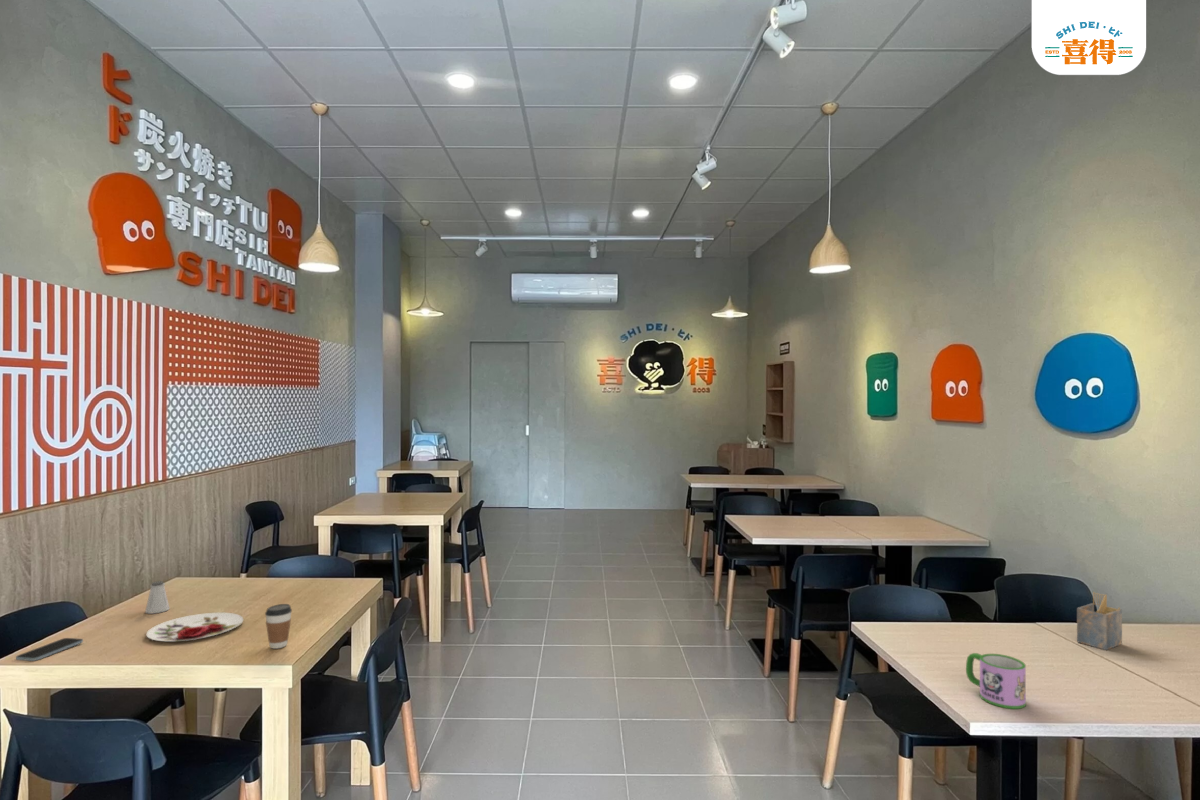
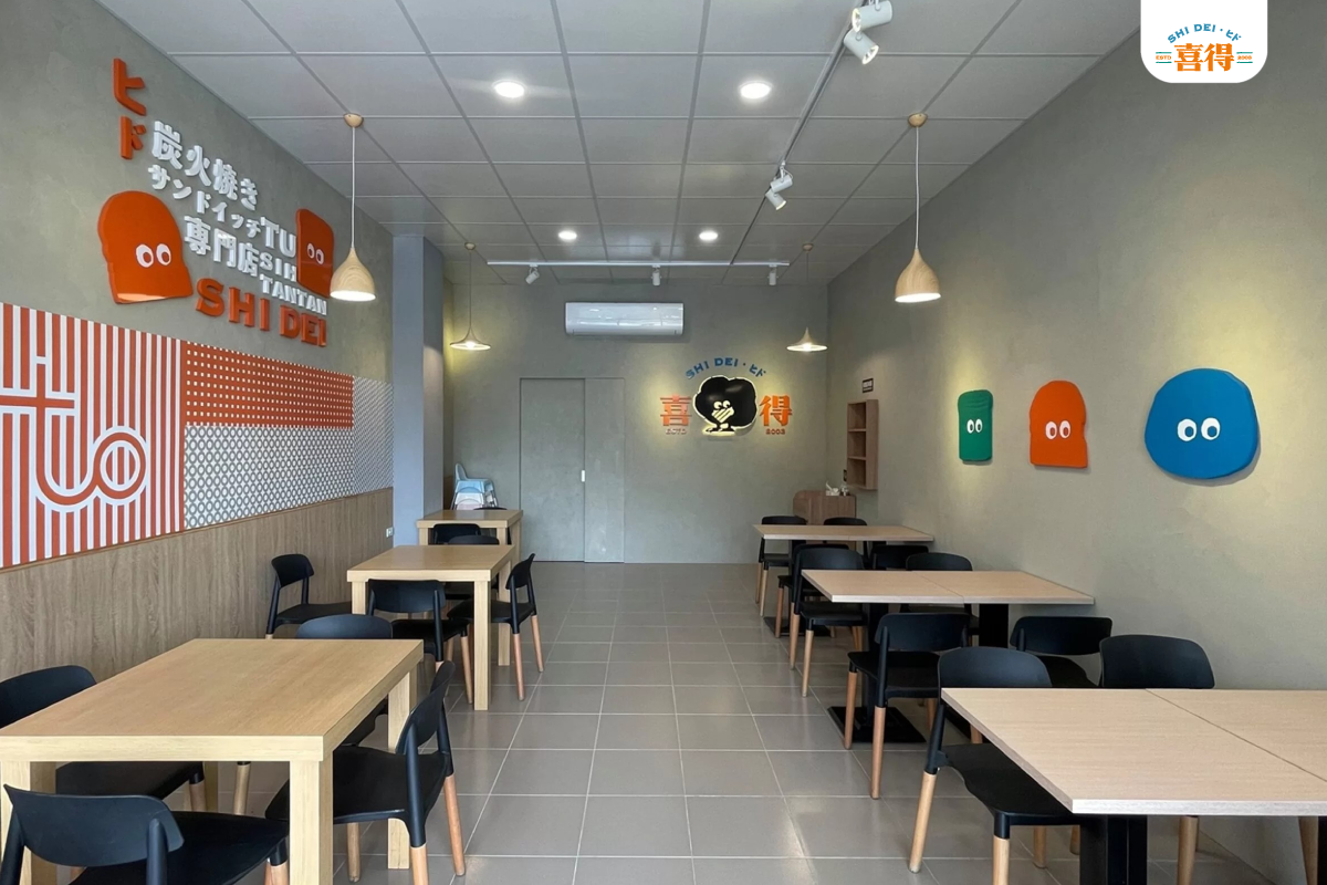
- coffee cup (278, 626)
- plate (196, 625)
- mug (994, 677)
- smartphone (50, 648)
- saltshaker (157, 596)
- napkin holder (1099, 619)
